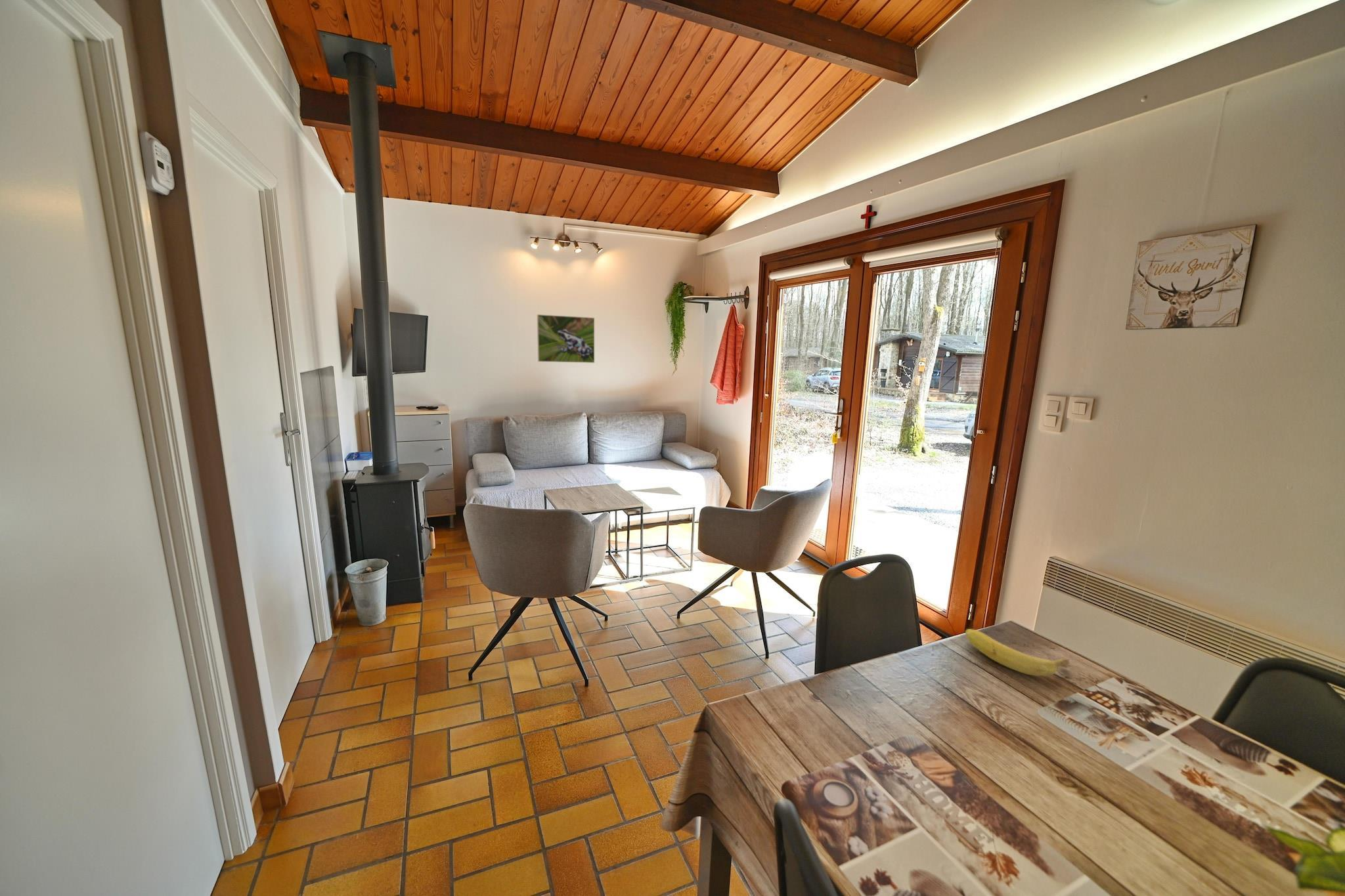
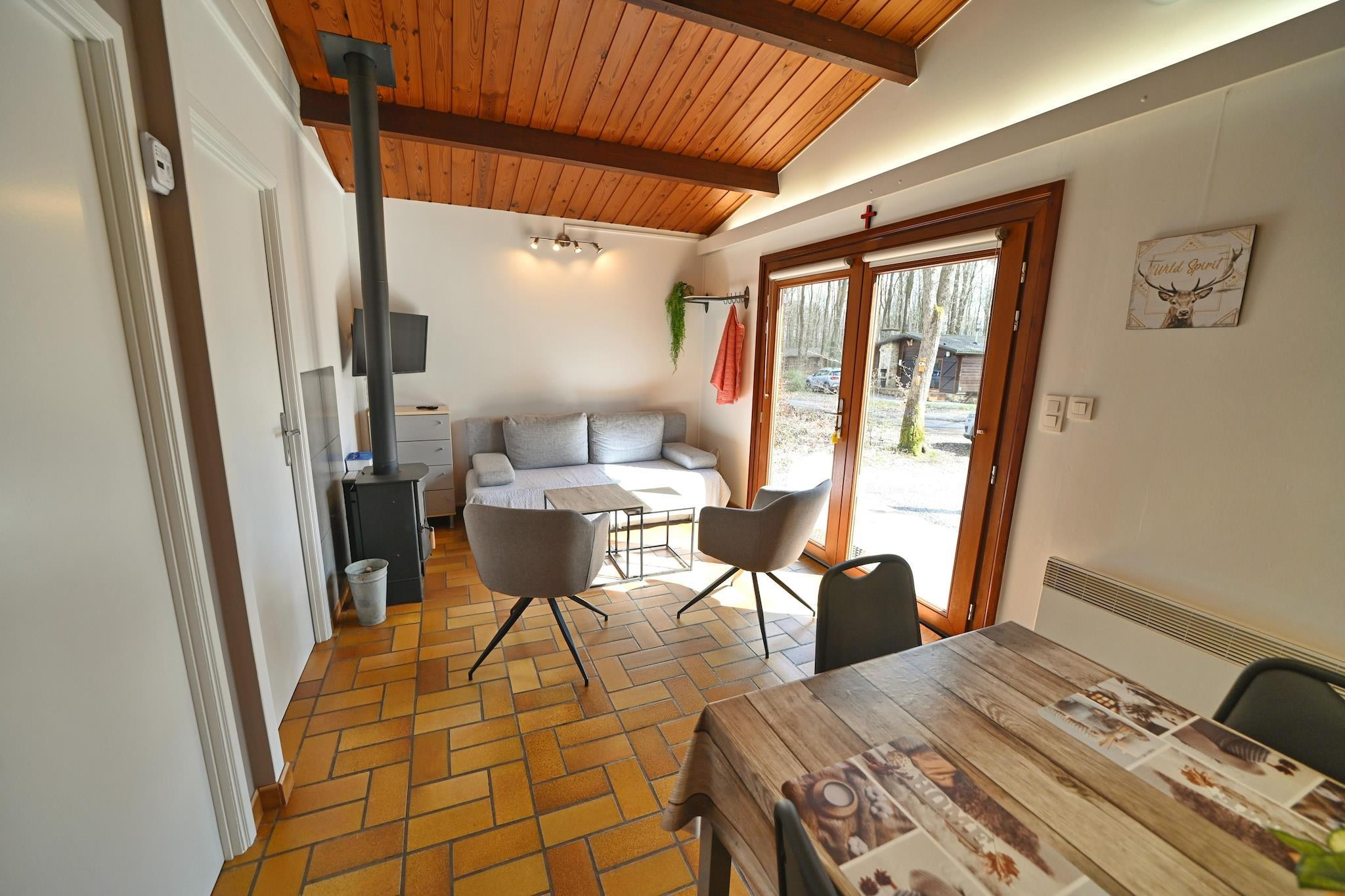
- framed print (566, 339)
- fruit (1019, 652)
